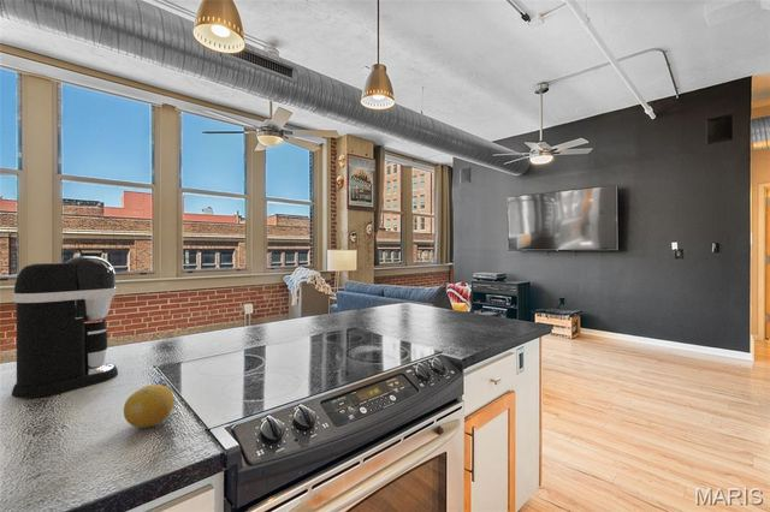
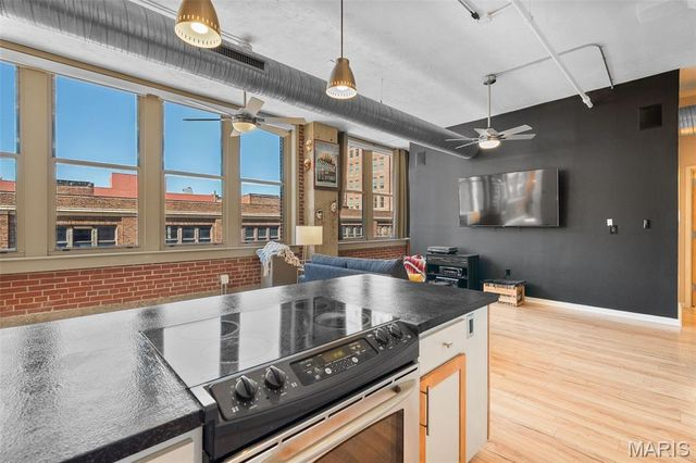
- coffee maker (69, 320)
- fruit (149, 405)
